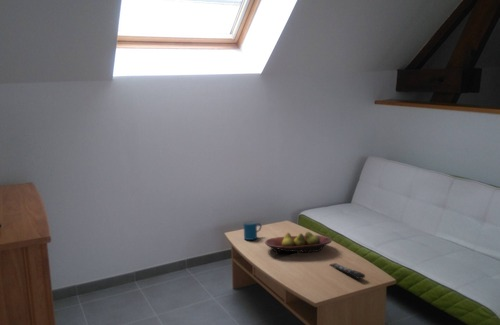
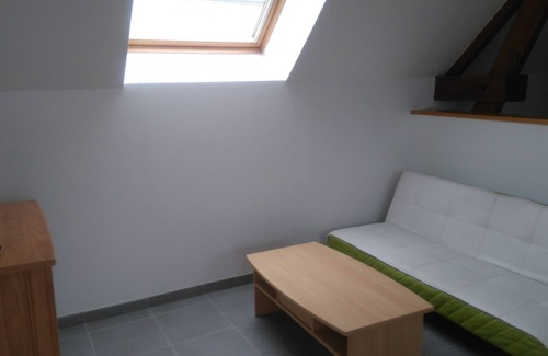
- remote control (346, 270)
- fruit bowl (298, 241)
- mug (253, 230)
